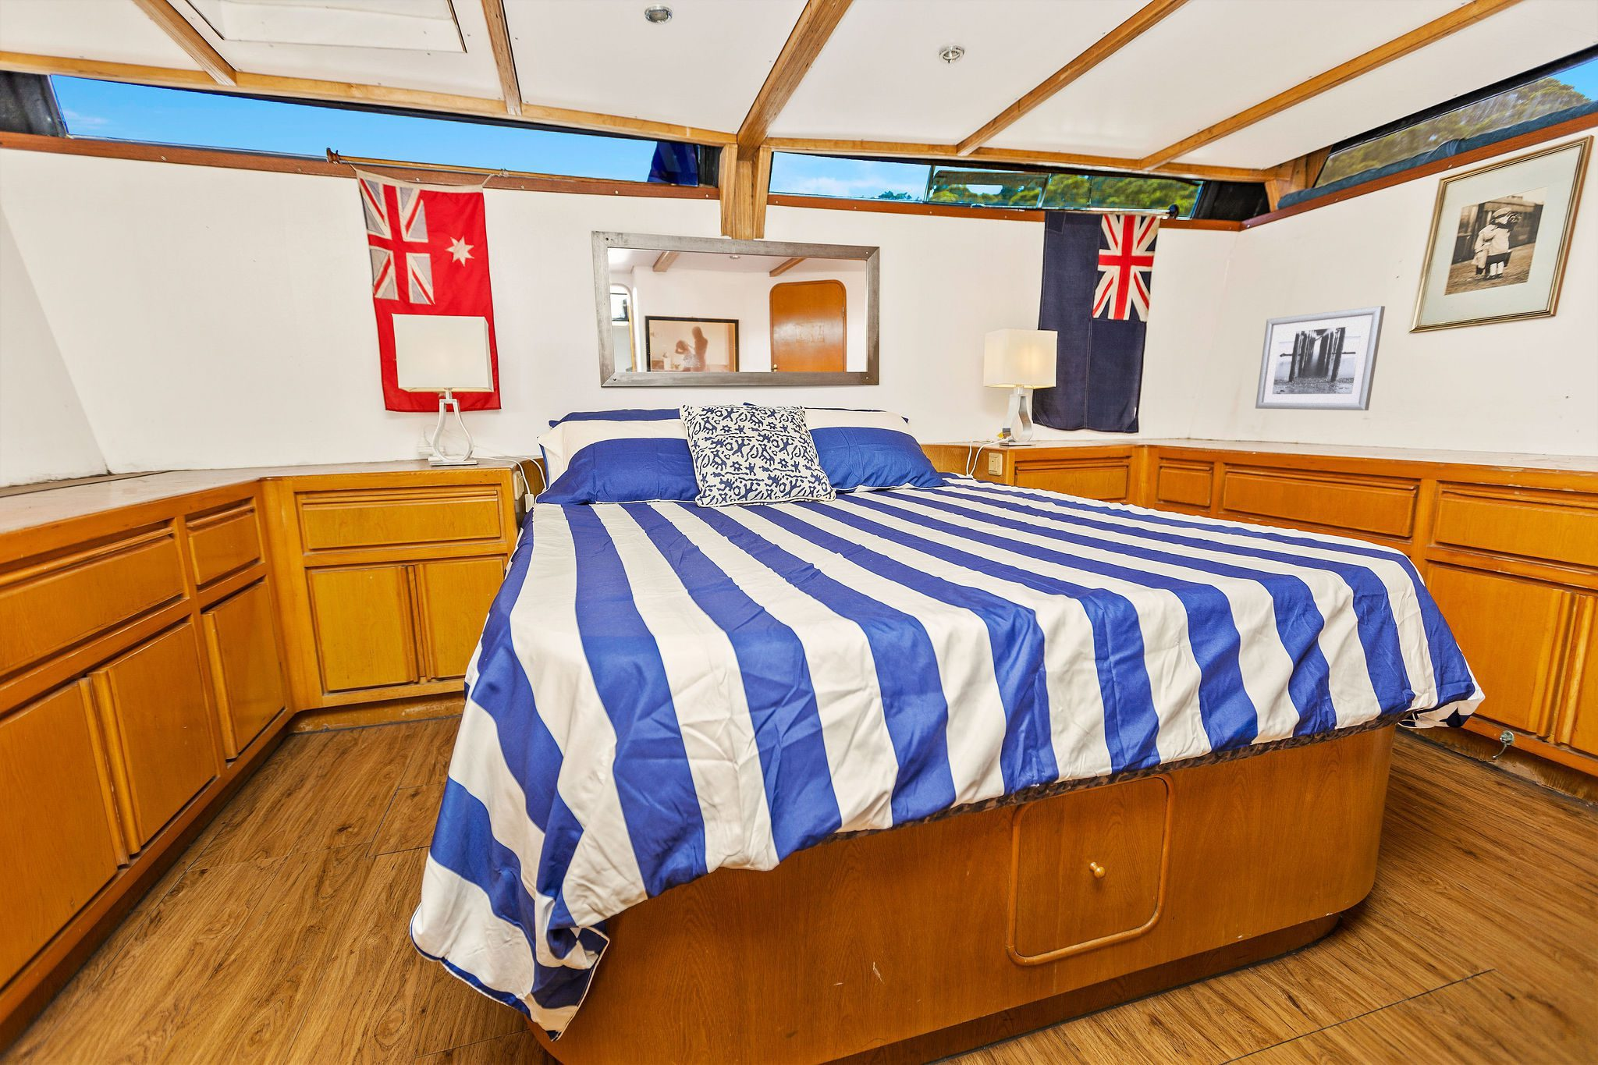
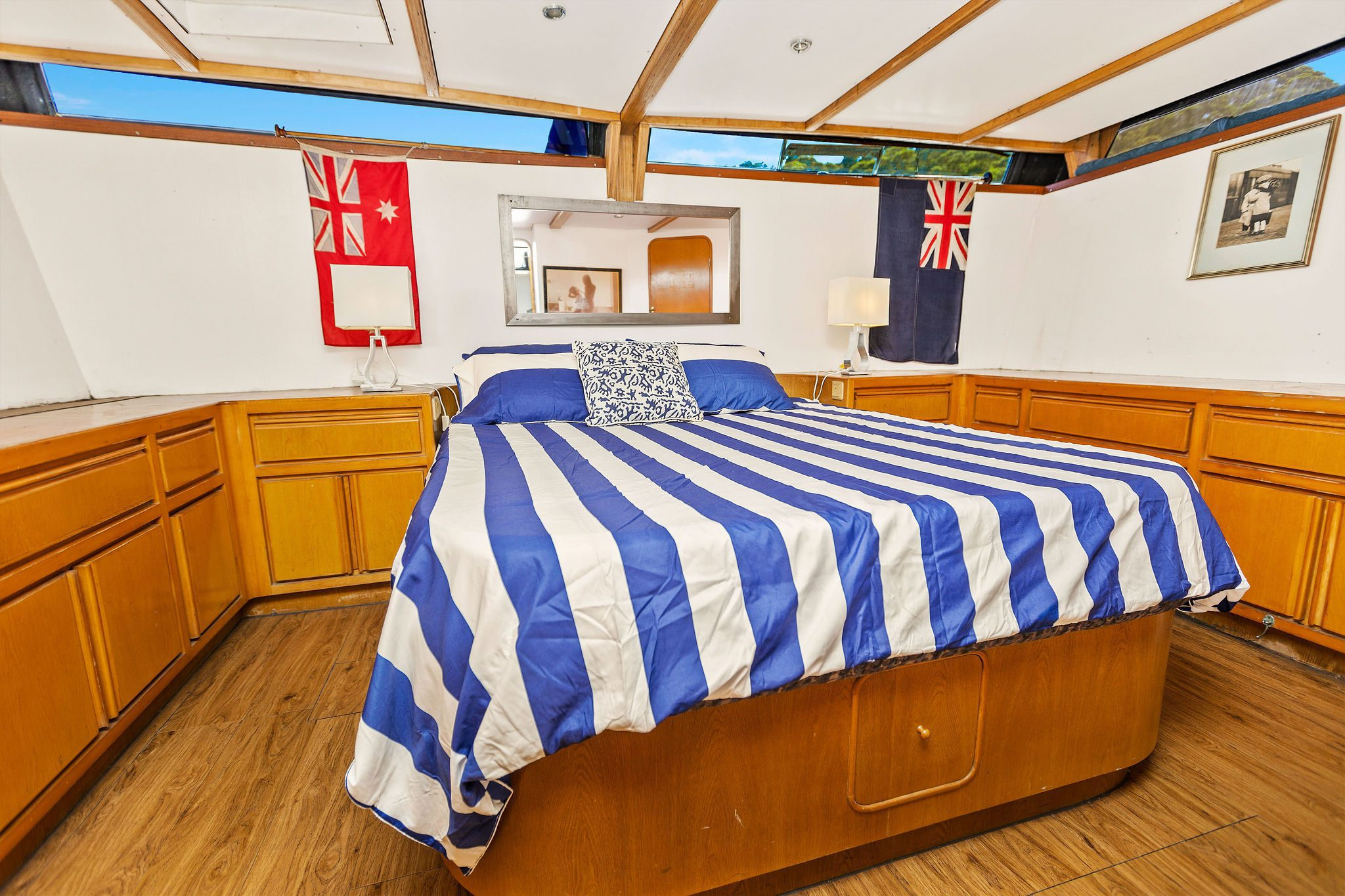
- wall art (1314, 361)
